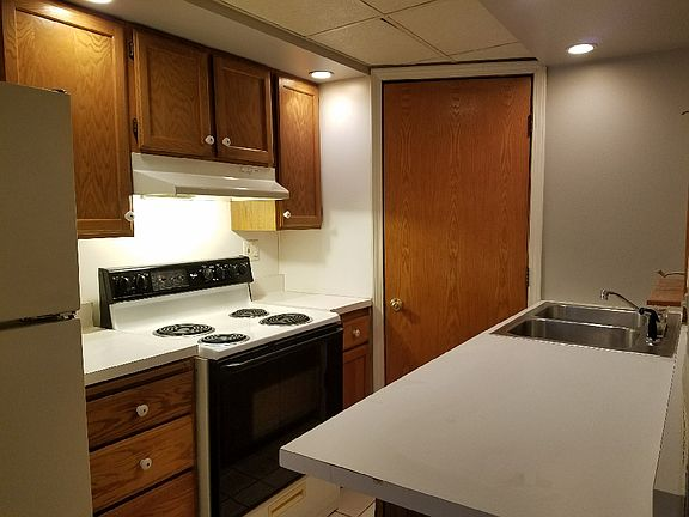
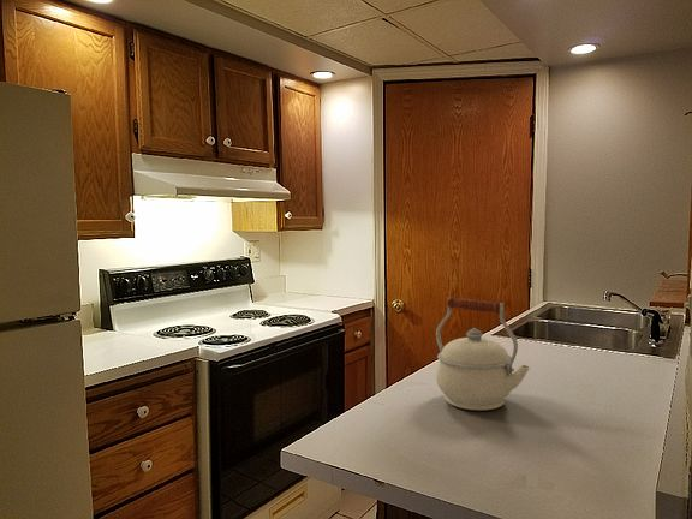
+ kettle (479, 351)
